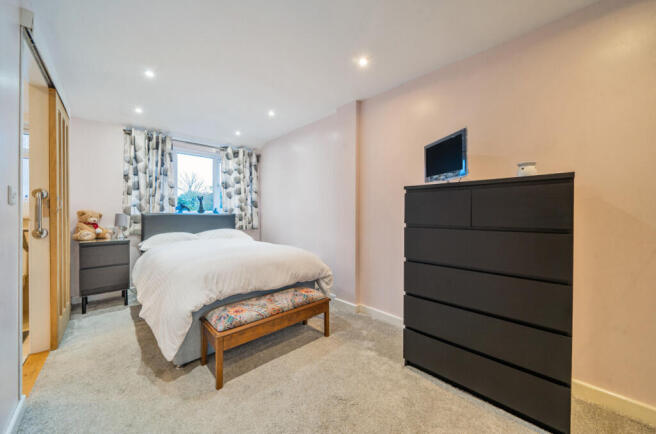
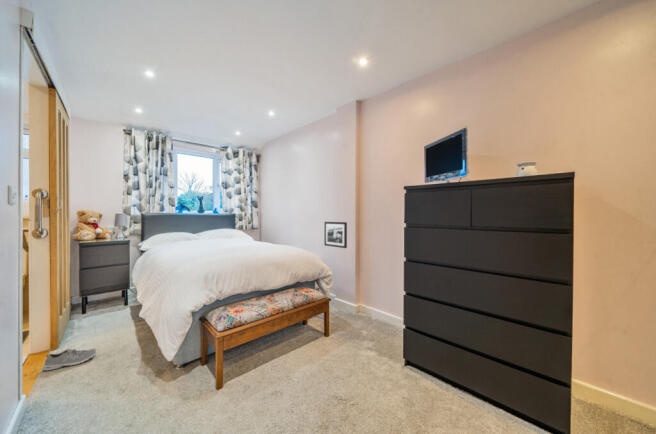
+ picture frame (335, 234)
+ sneaker (71, 355)
